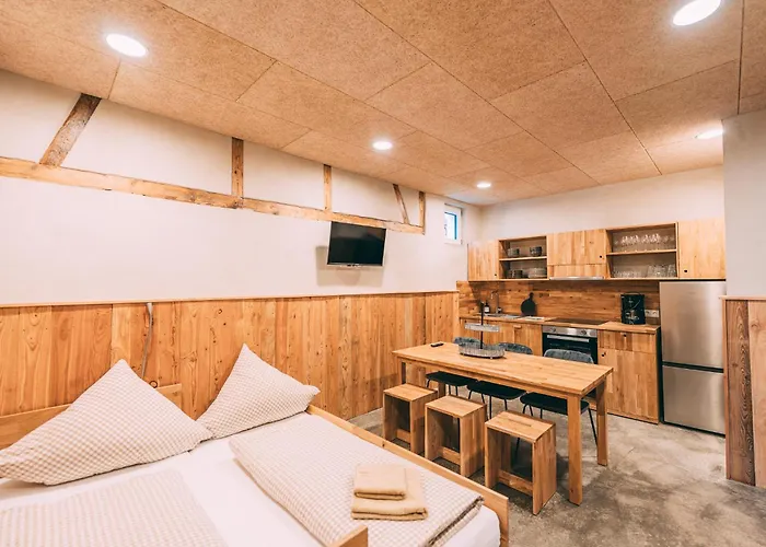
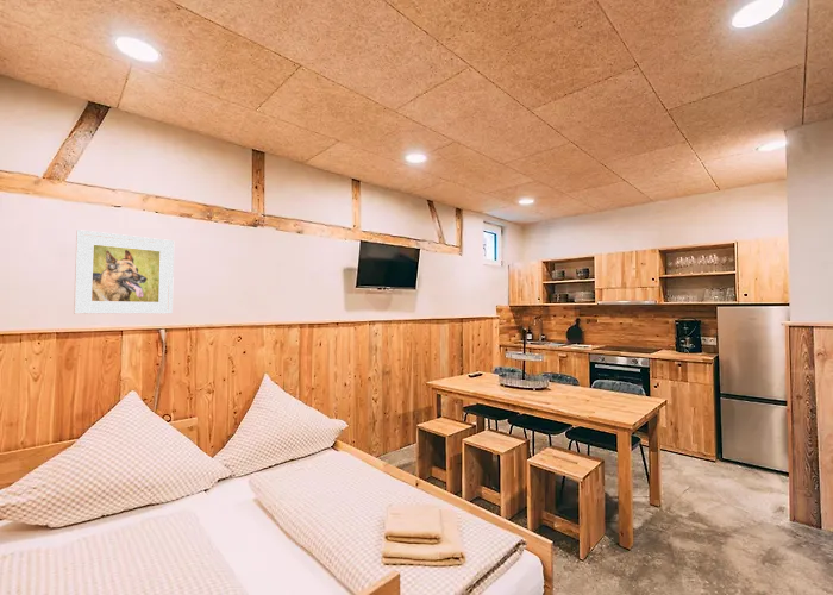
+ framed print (127, 274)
